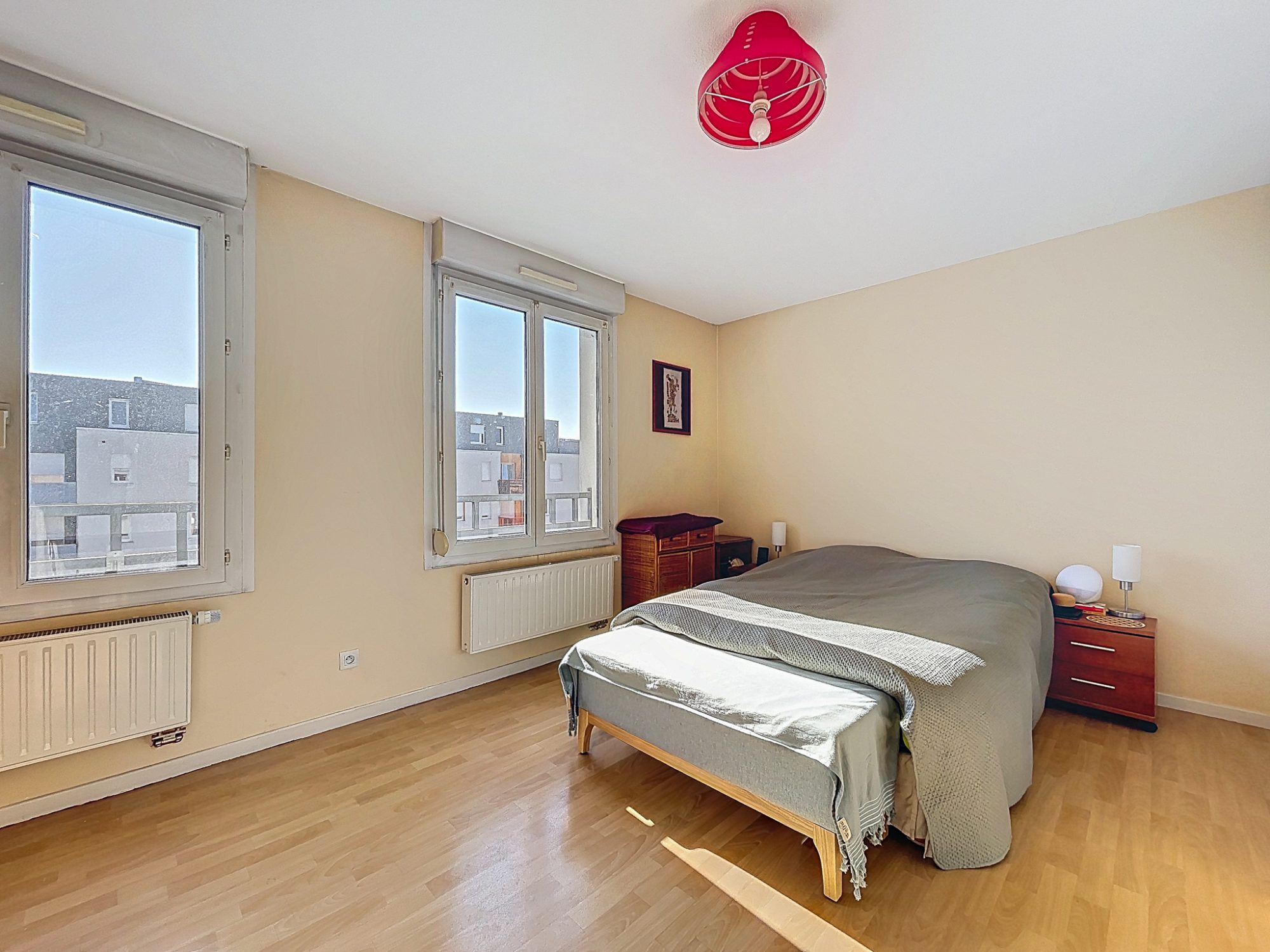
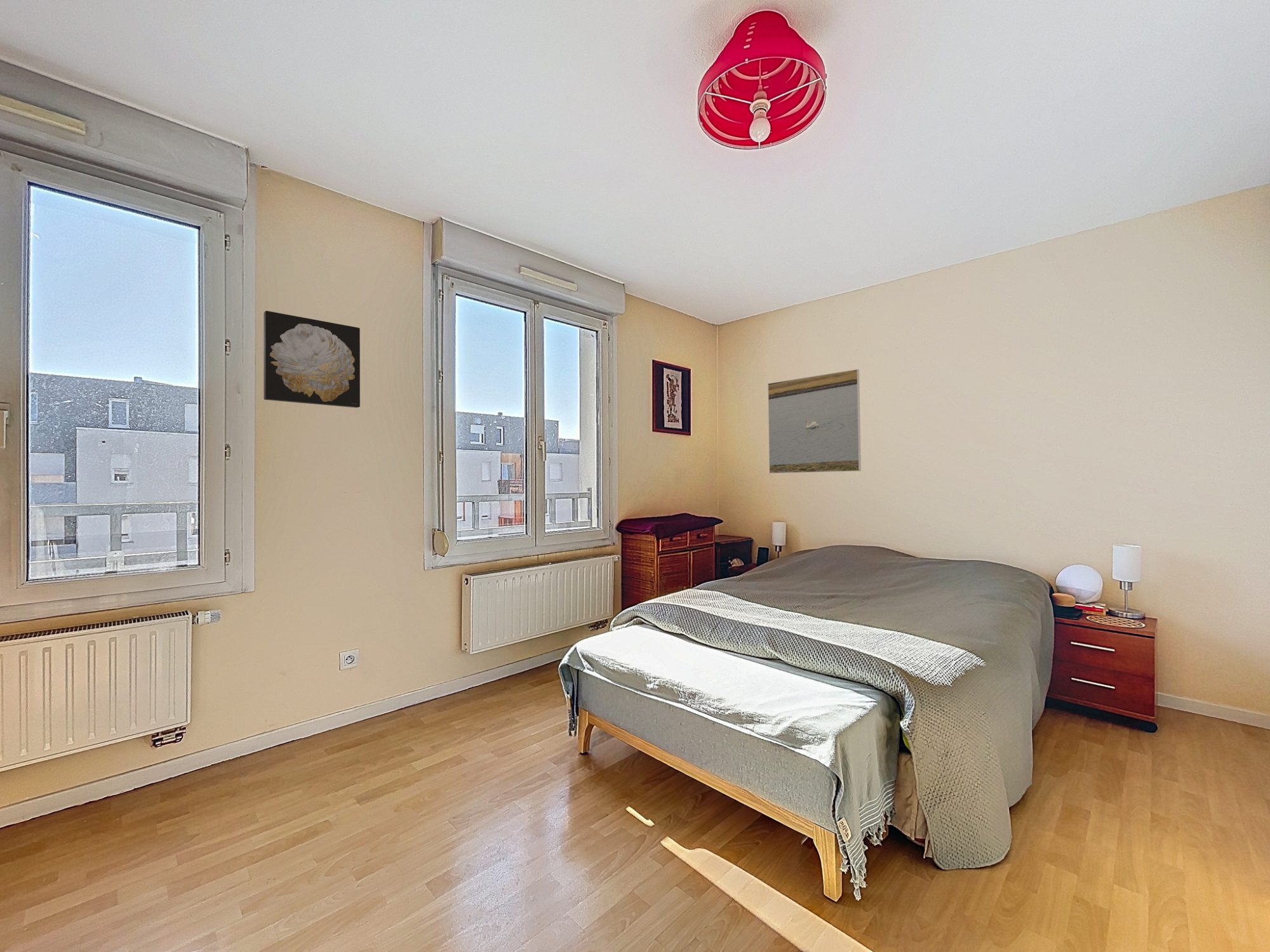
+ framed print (812, 424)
+ wall art (314, 362)
